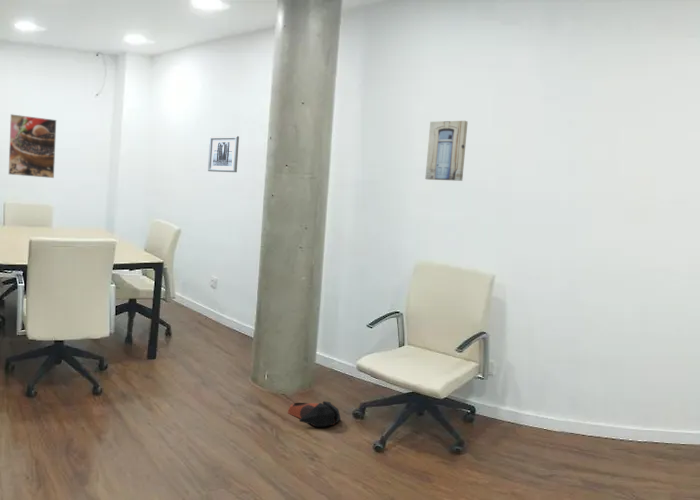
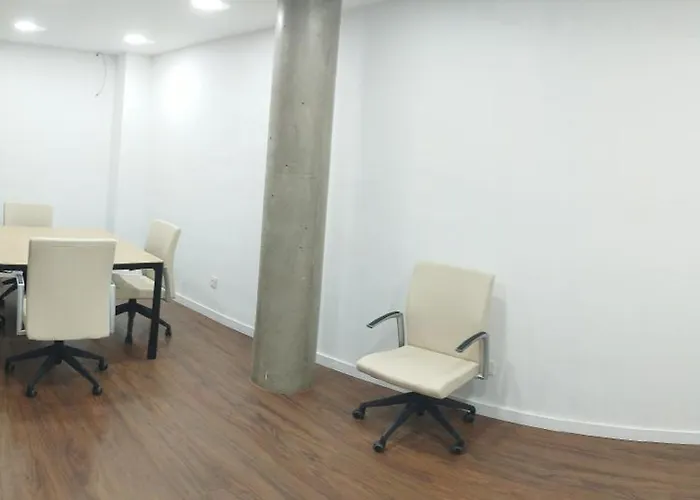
- wall art (223, 154)
- wall art (446, 150)
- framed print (32, 146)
- bag (312, 408)
